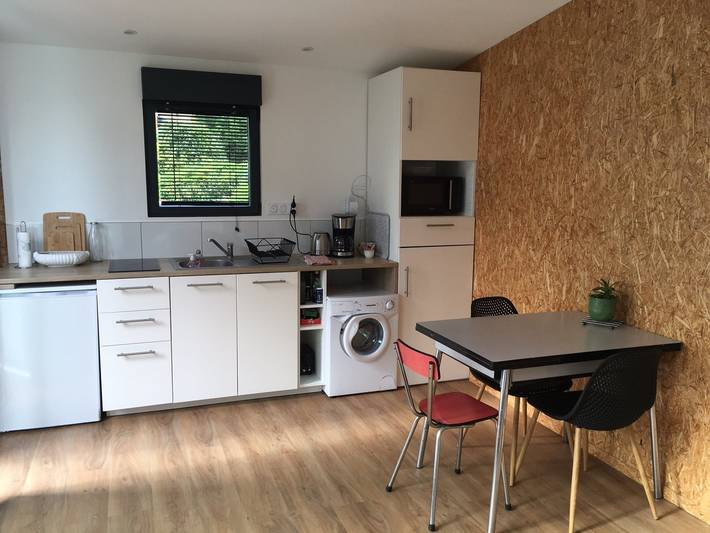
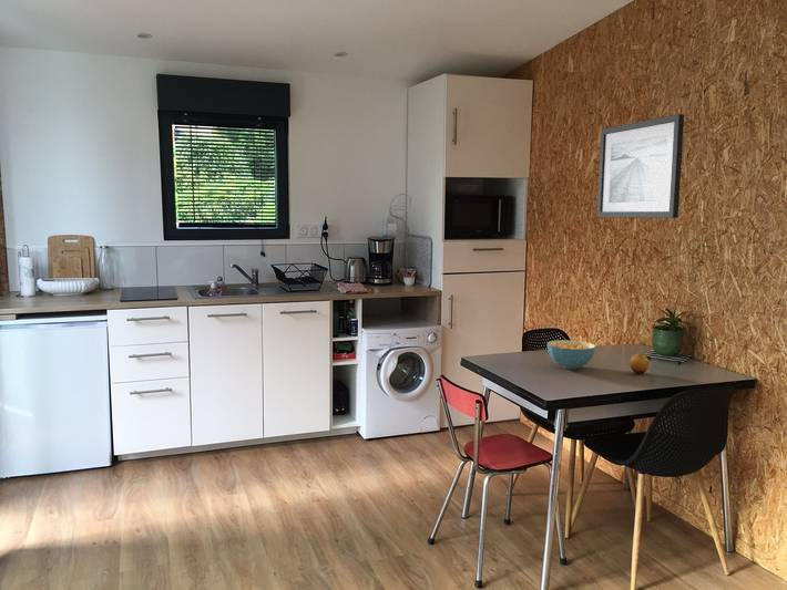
+ wall art (636, 169)
+ cereal bowl (570, 355)
+ fruit (640, 363)
